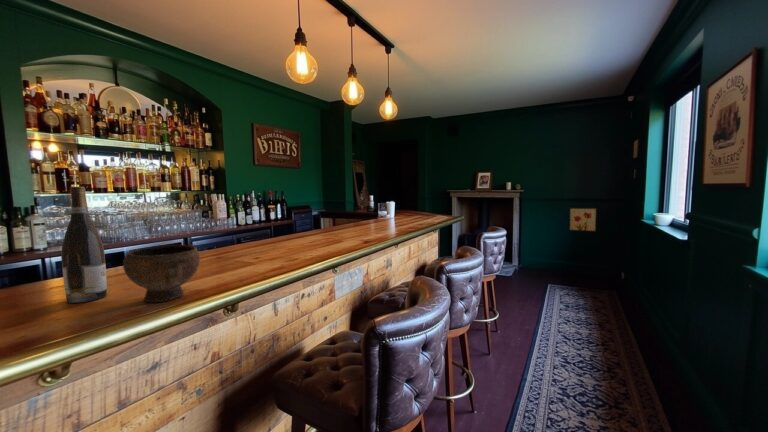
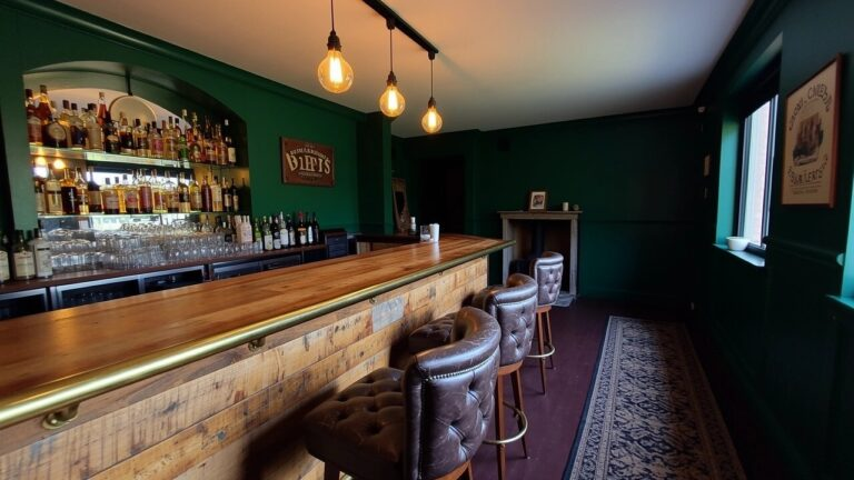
- bowl (164, 272)
- wall art (582, 219)
- wine bottle (82, 243)
